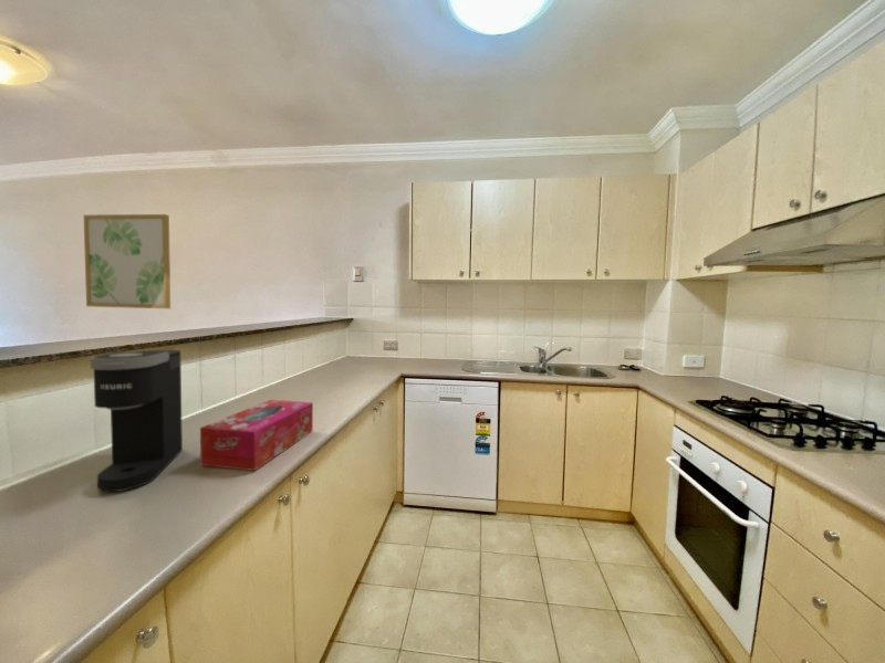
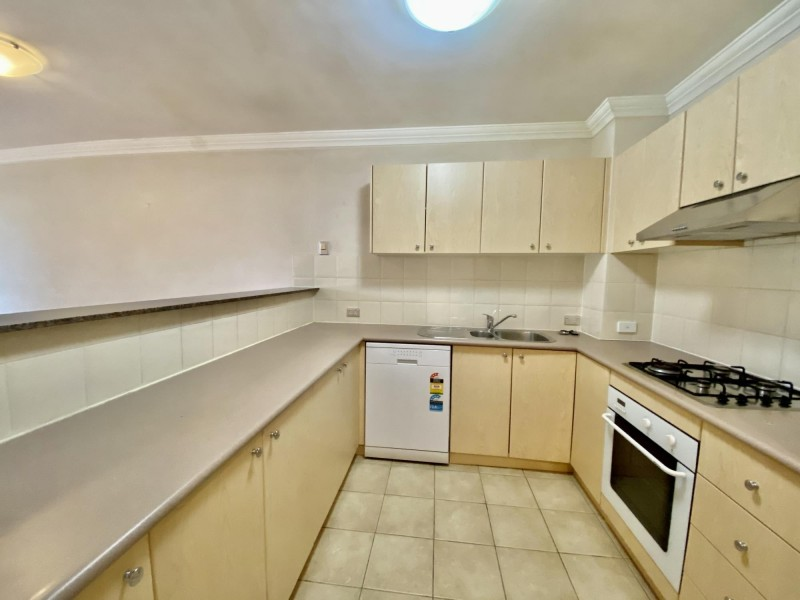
- wall art (126, 261)
- coffee maker (143, 409)
- tissue box (263, 430)
